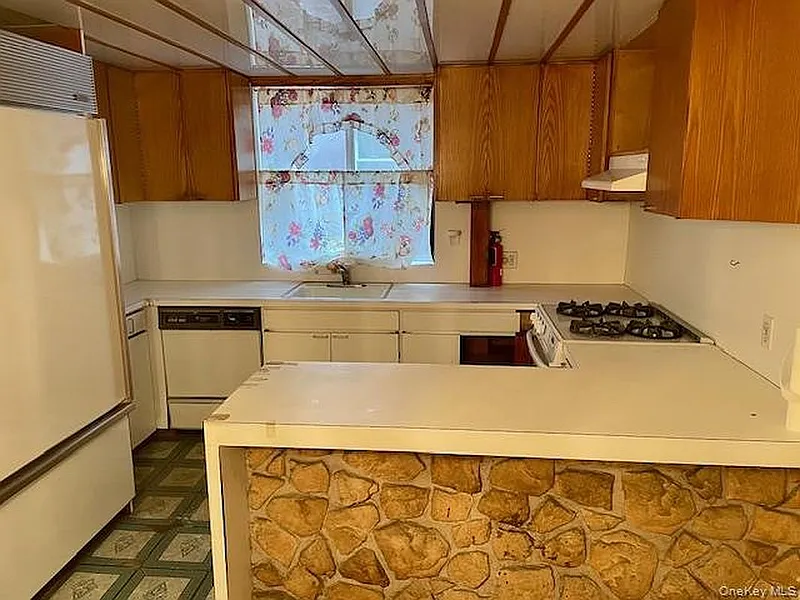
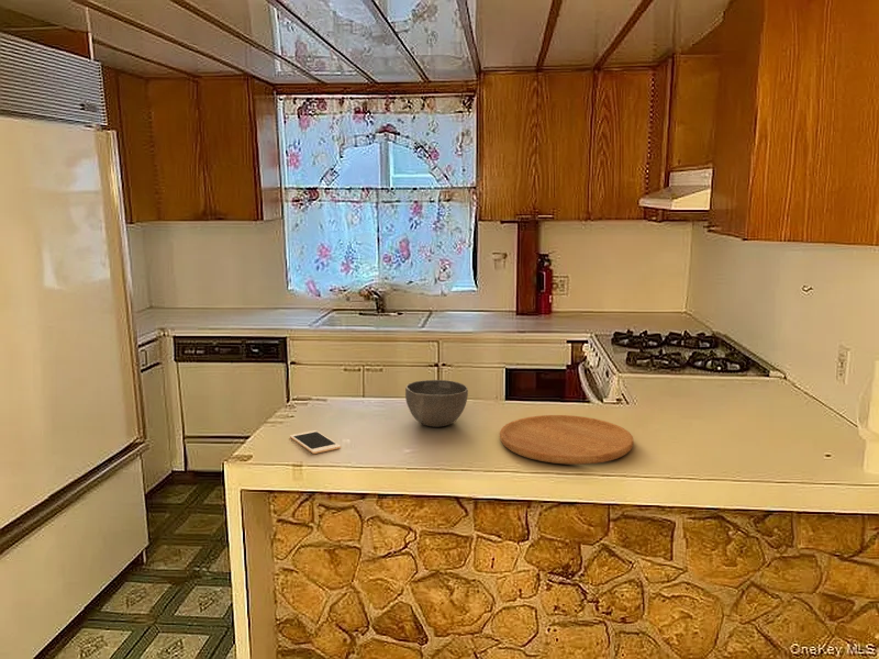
+ bowl (436, 404)
+ cutting board (565, 437)
+ cell phone (314, 442)
